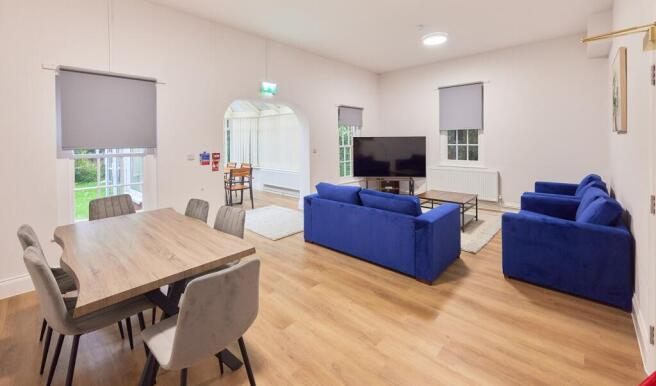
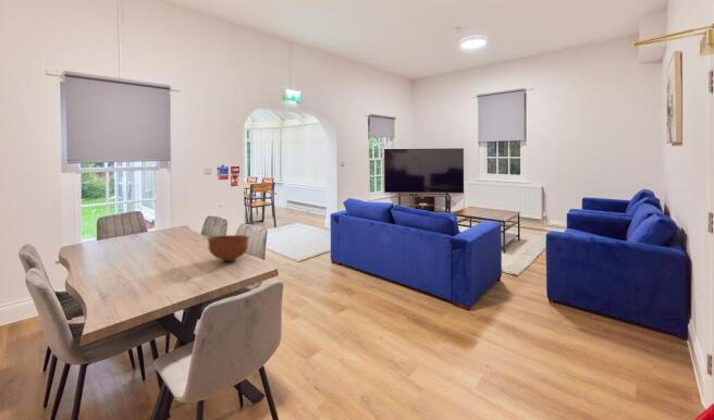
+ bowl (229, 248)
